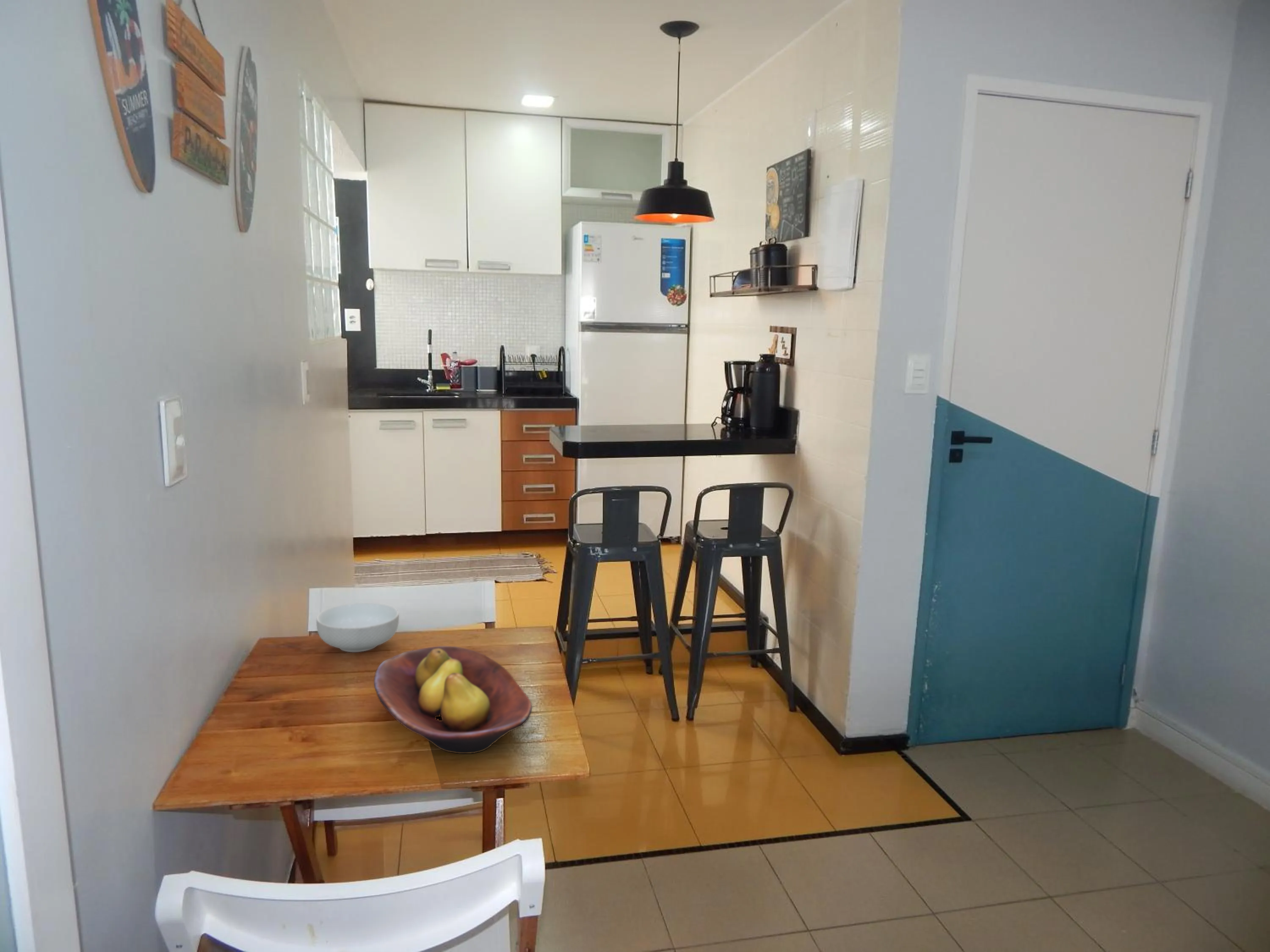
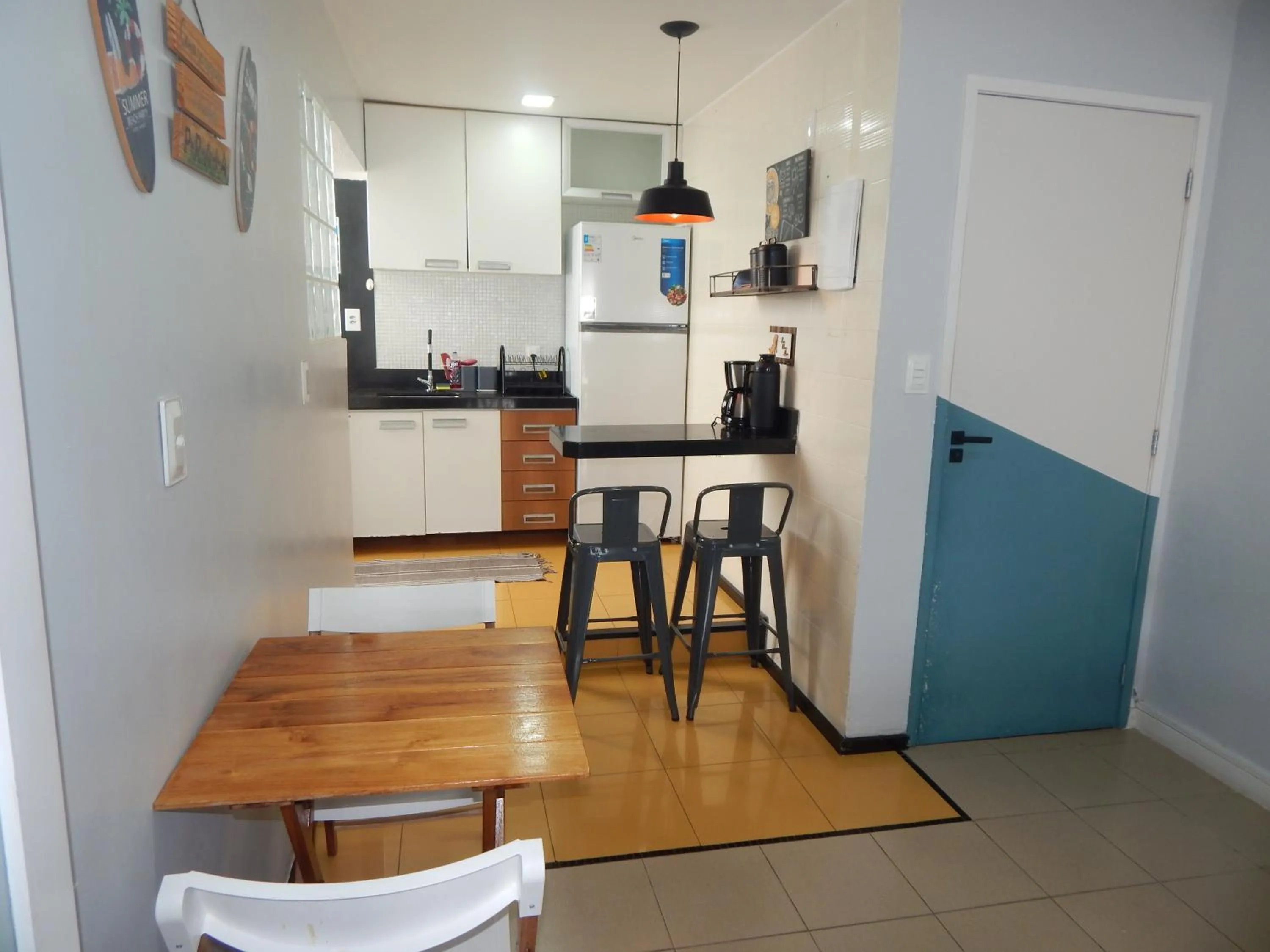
- cereal bowl (359, 630)
- fruit bowl (450, 690)
